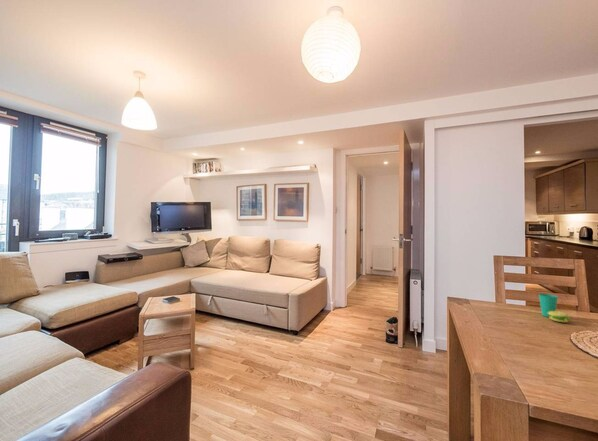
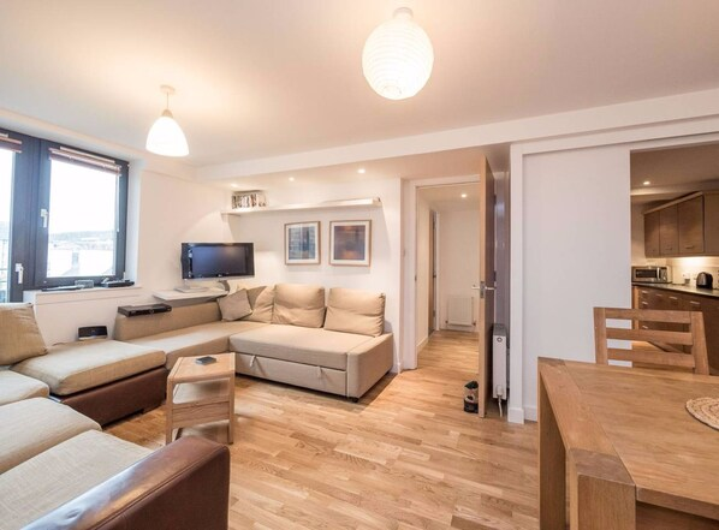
- cup (553, 307)
